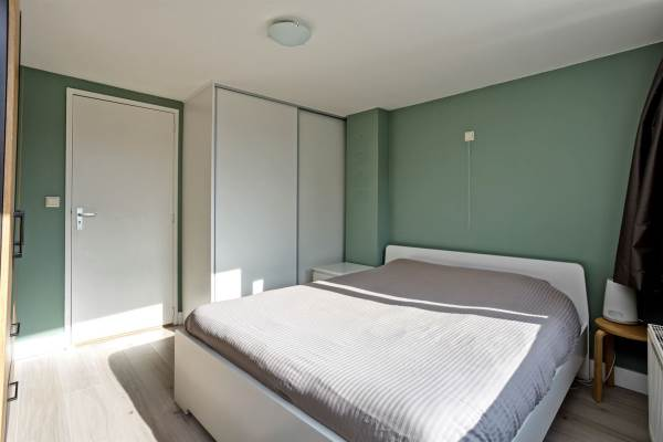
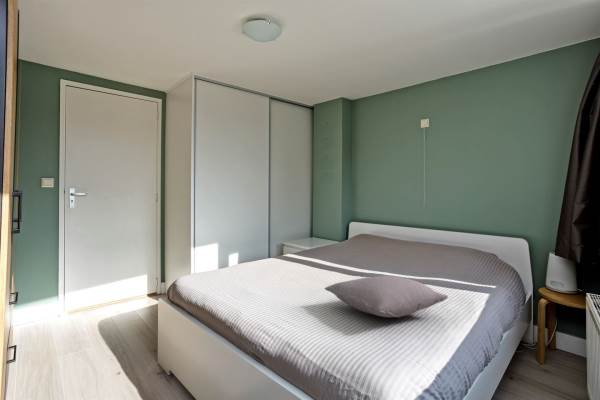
+ pillow (382, 293)
